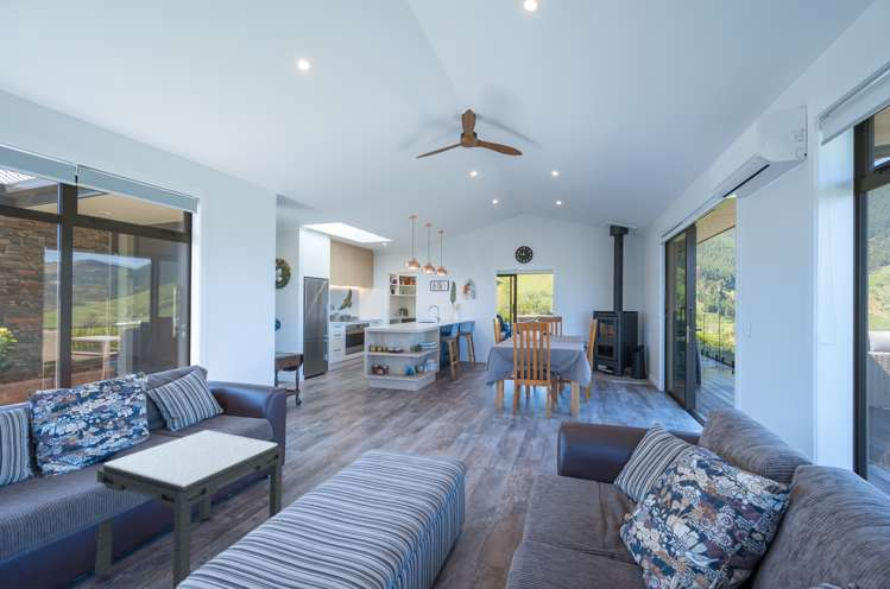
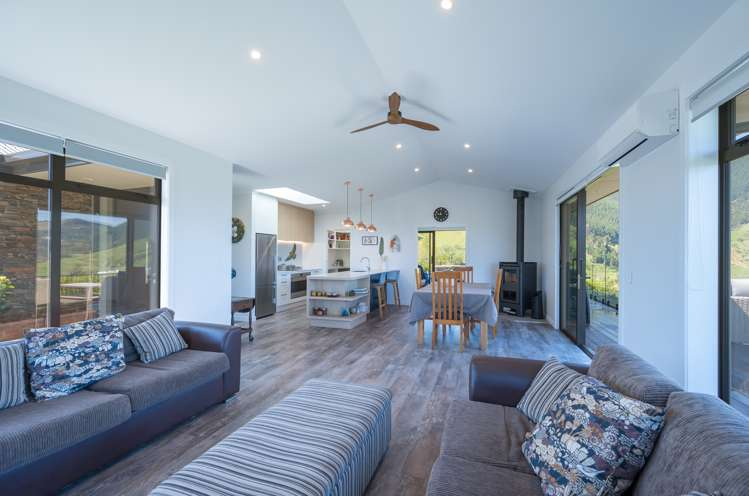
- side table (195, 502)
